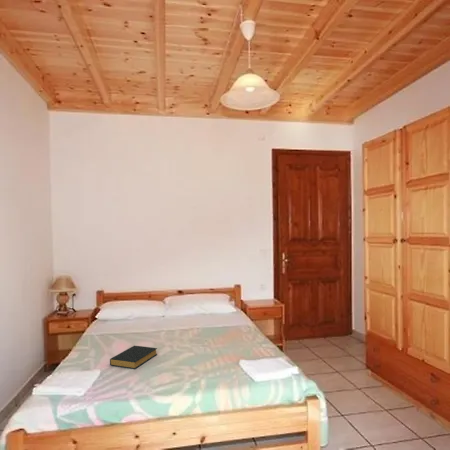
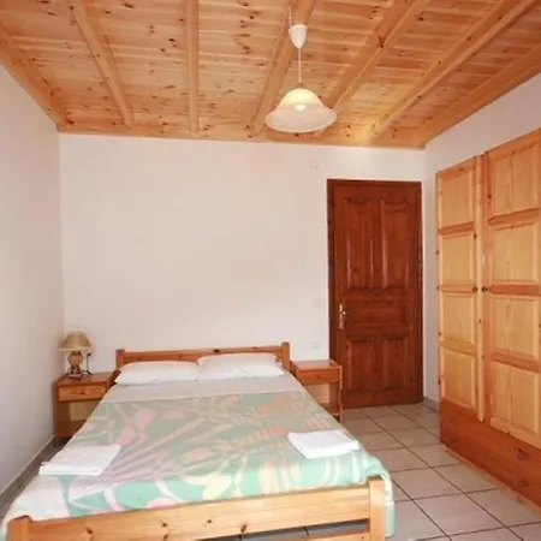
- hardback book (134, 356)
